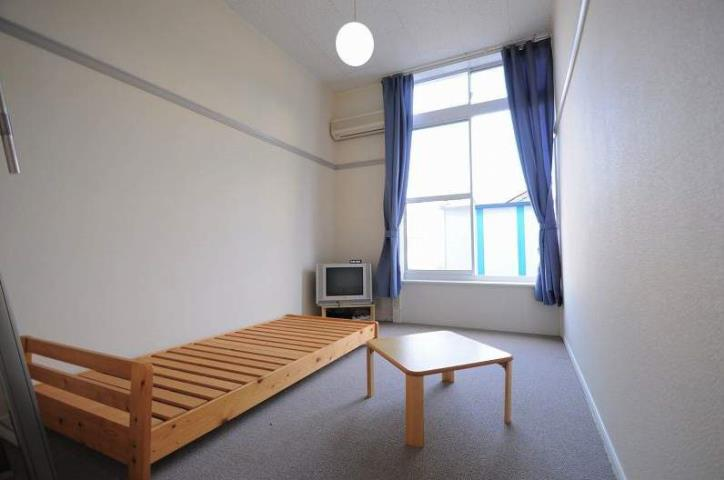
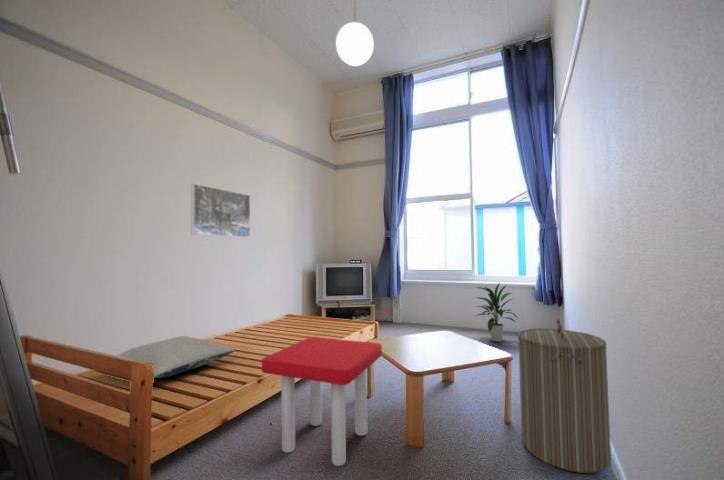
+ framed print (223, 212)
+ stool (321, 395)
+ indoor plant (495, 310)
+ laundry hamper (561, 383)
+ pillow (173, 355)
